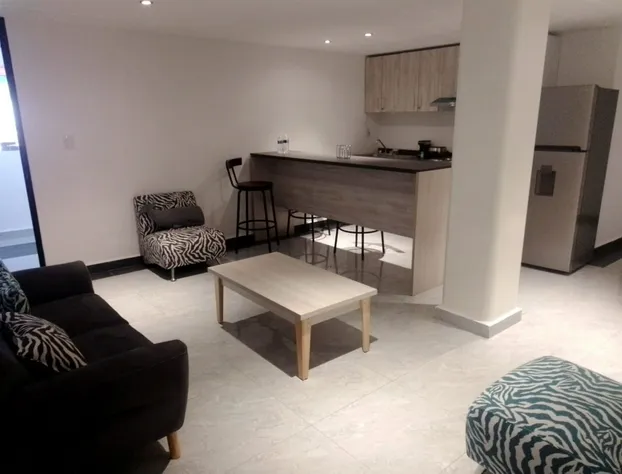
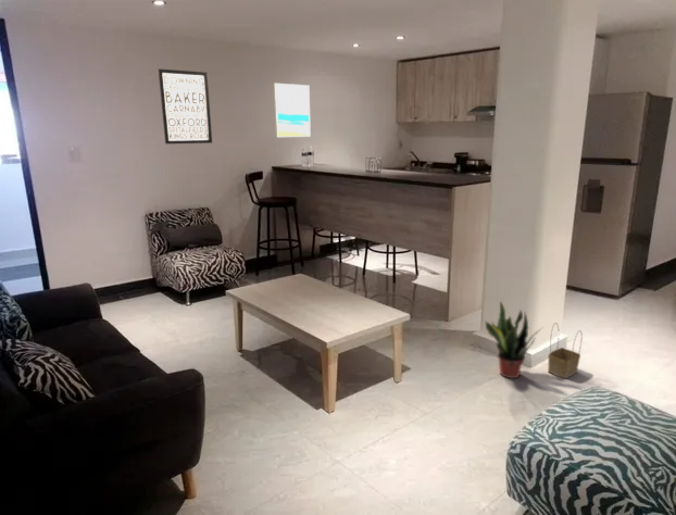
+ wall art (186, 108)
+ wall art (292, 111)
+ potted plant (511, 341)
+ basket (564, 349)
